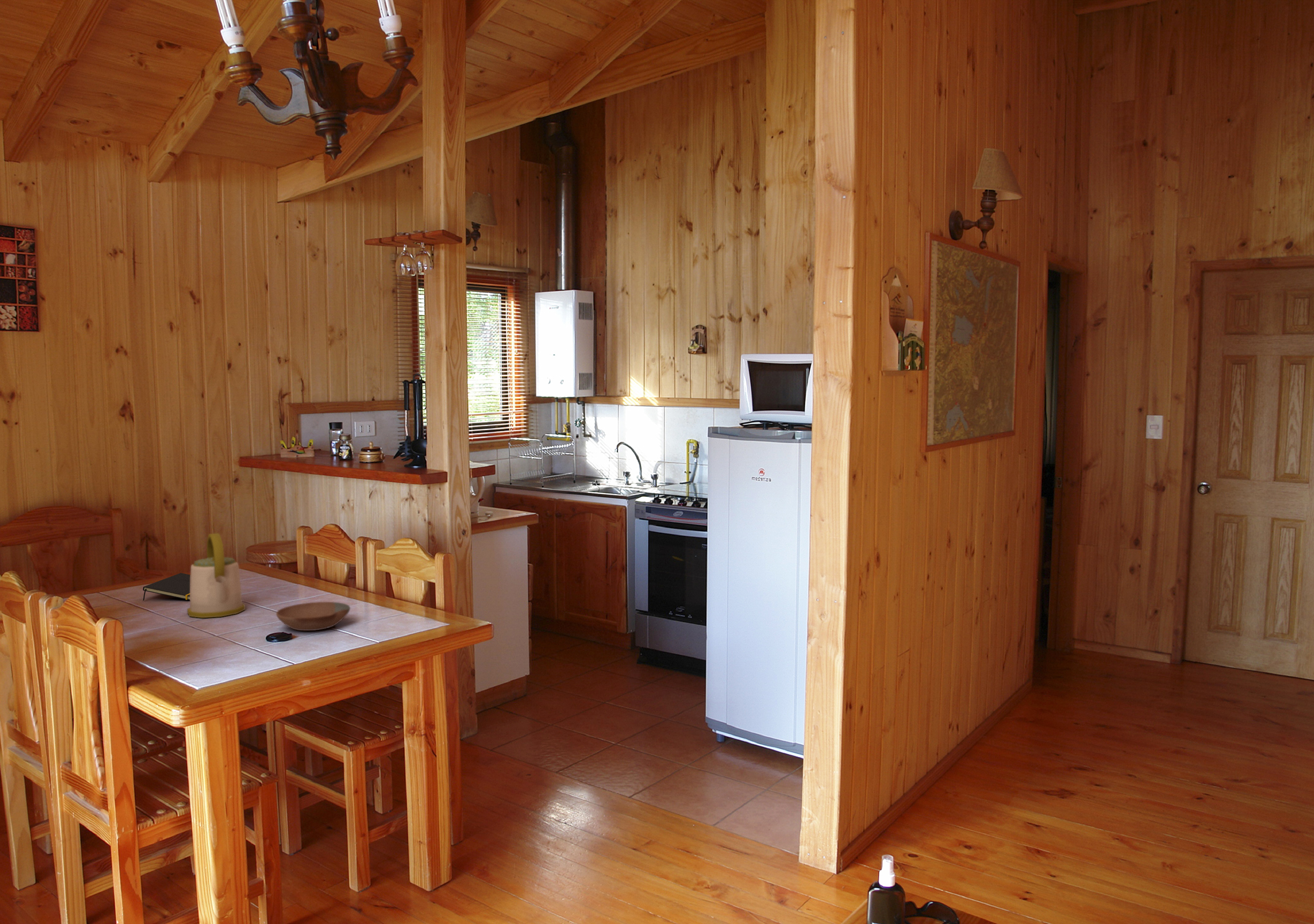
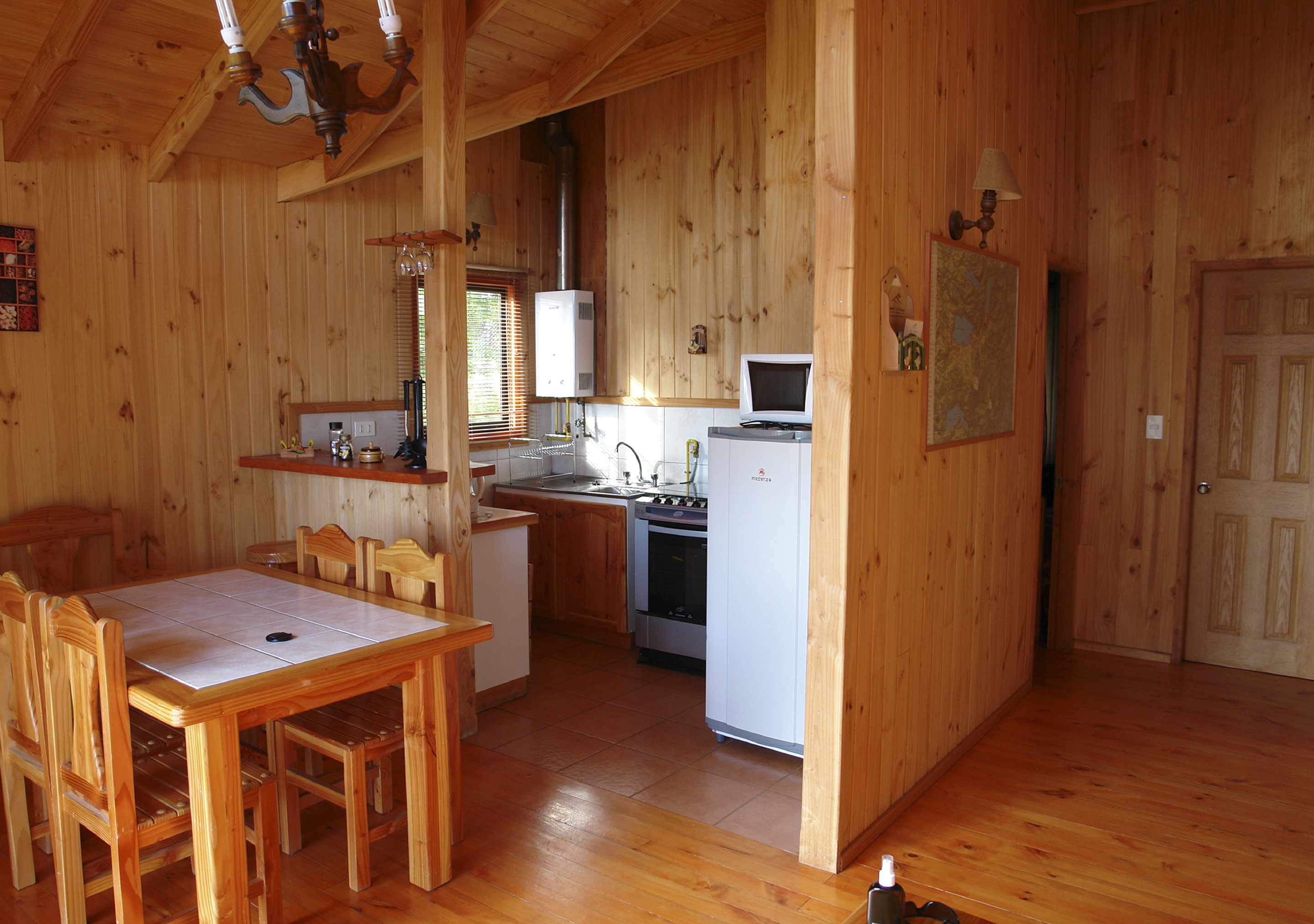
- bowl (313, 617)
- kettle (216, 573)
- notepad (185, 586)
